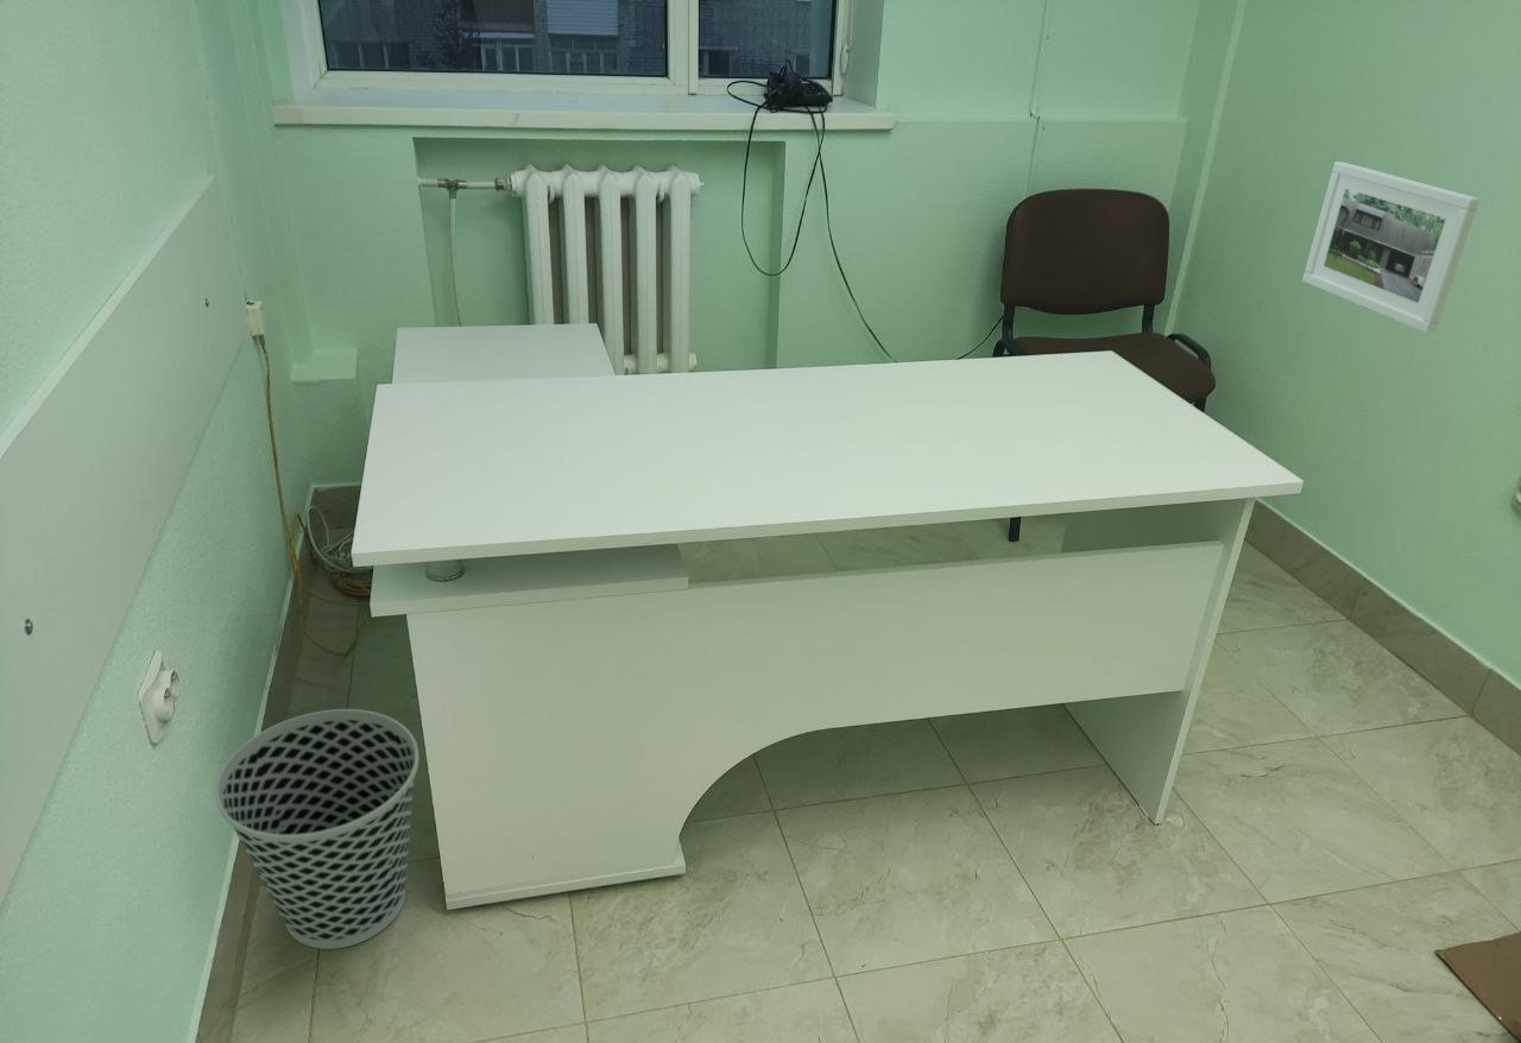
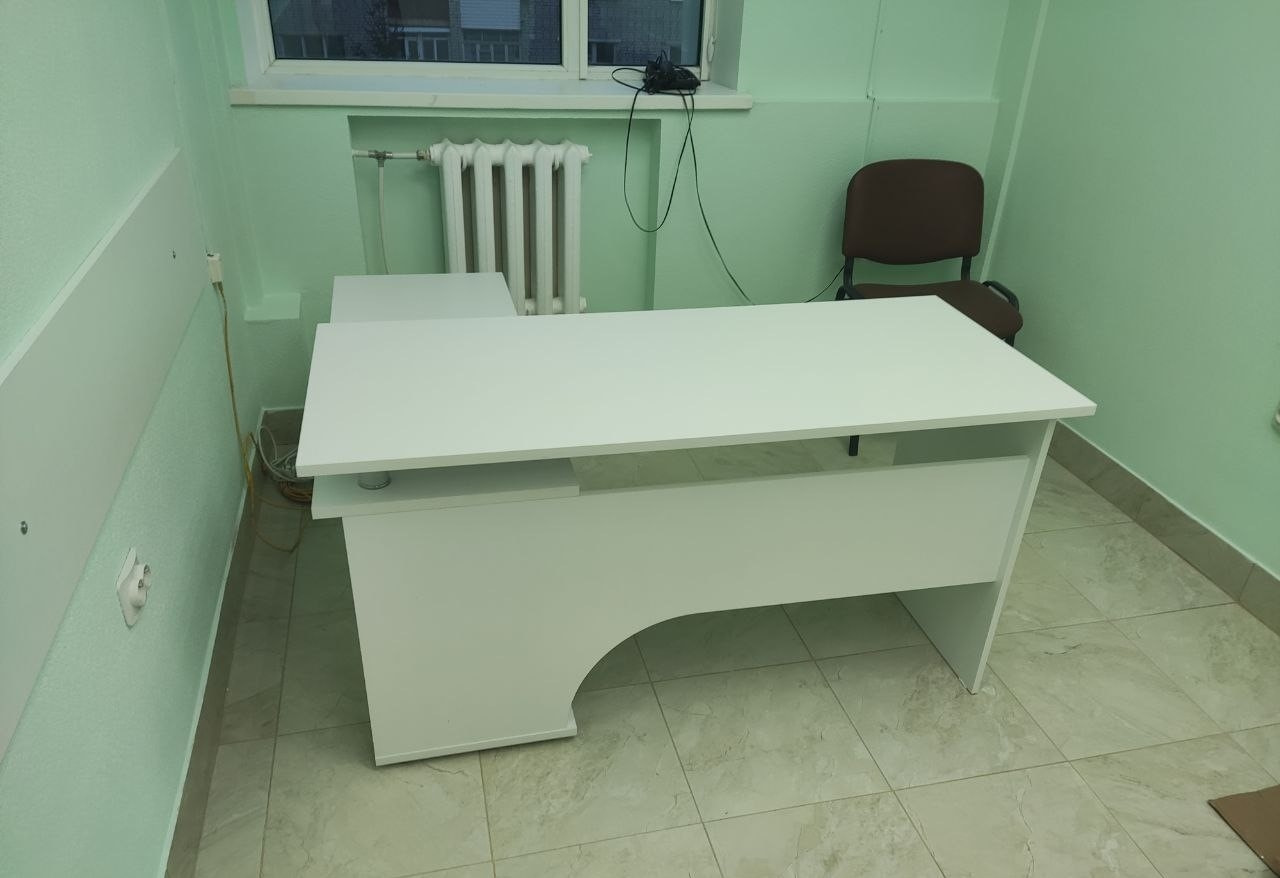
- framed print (1382, 244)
- wastebasket (333, 837)
